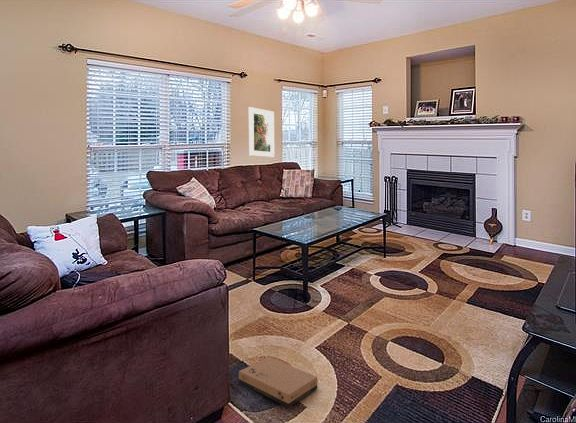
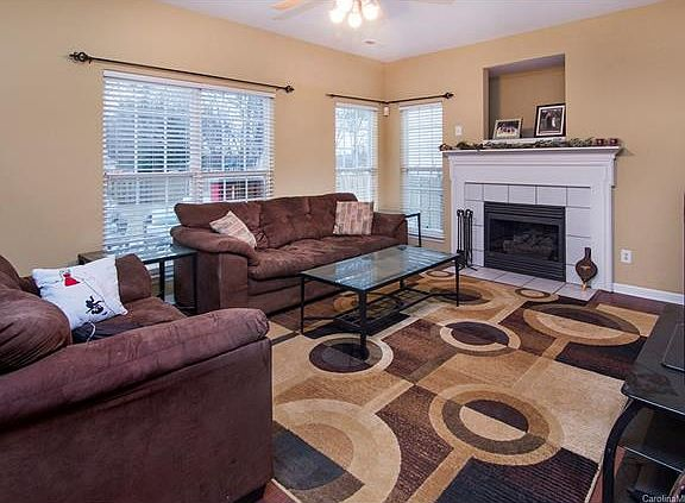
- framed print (261, 133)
- cardboard box (277, 379)
